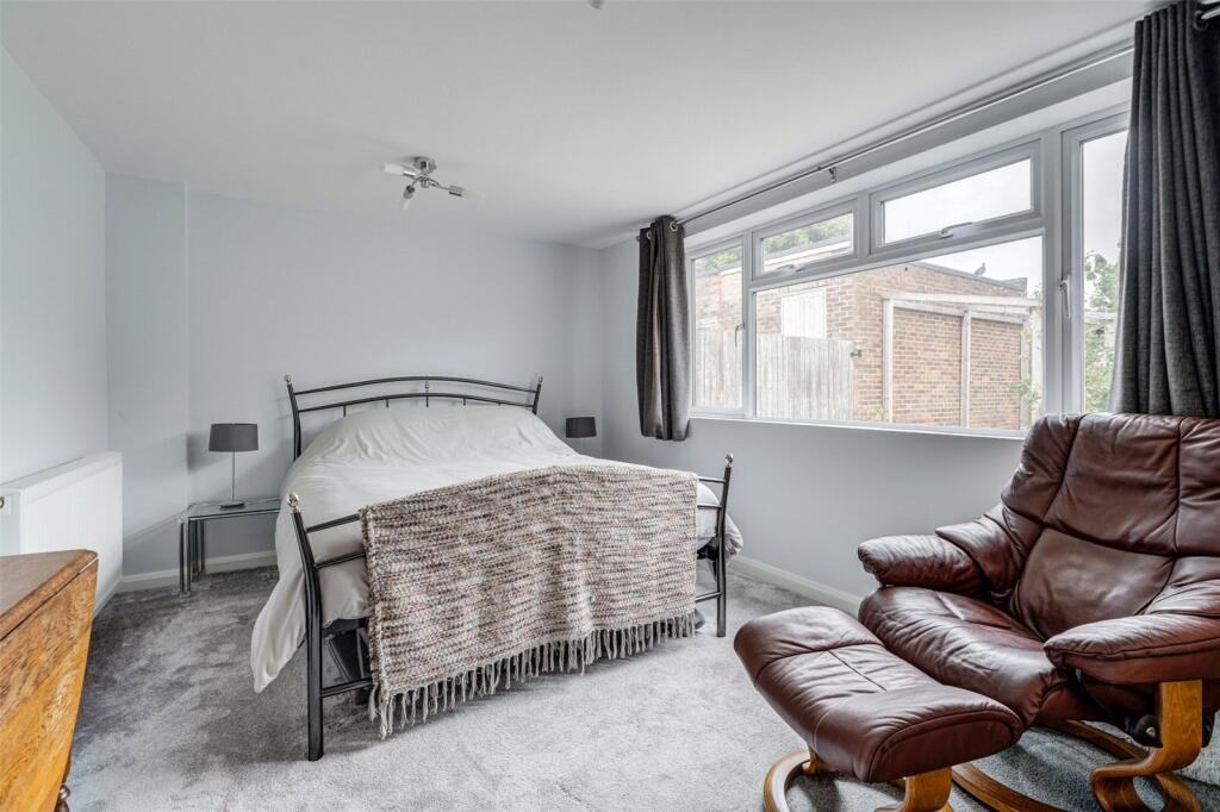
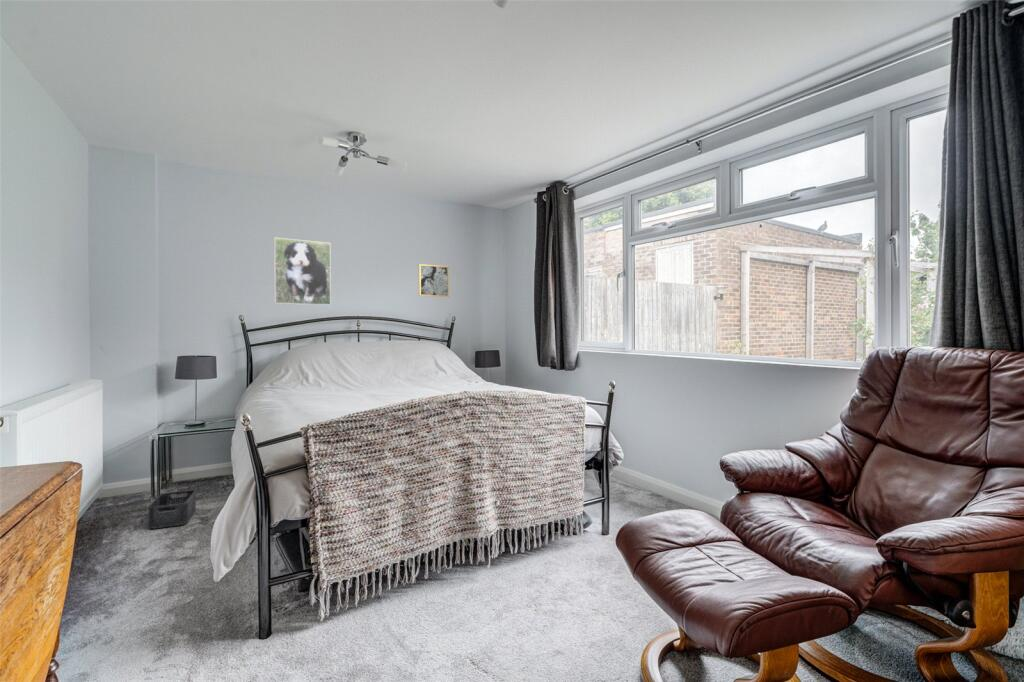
+ wall art (434, 280)
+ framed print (303, 272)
+ storage bin (173, 508)
